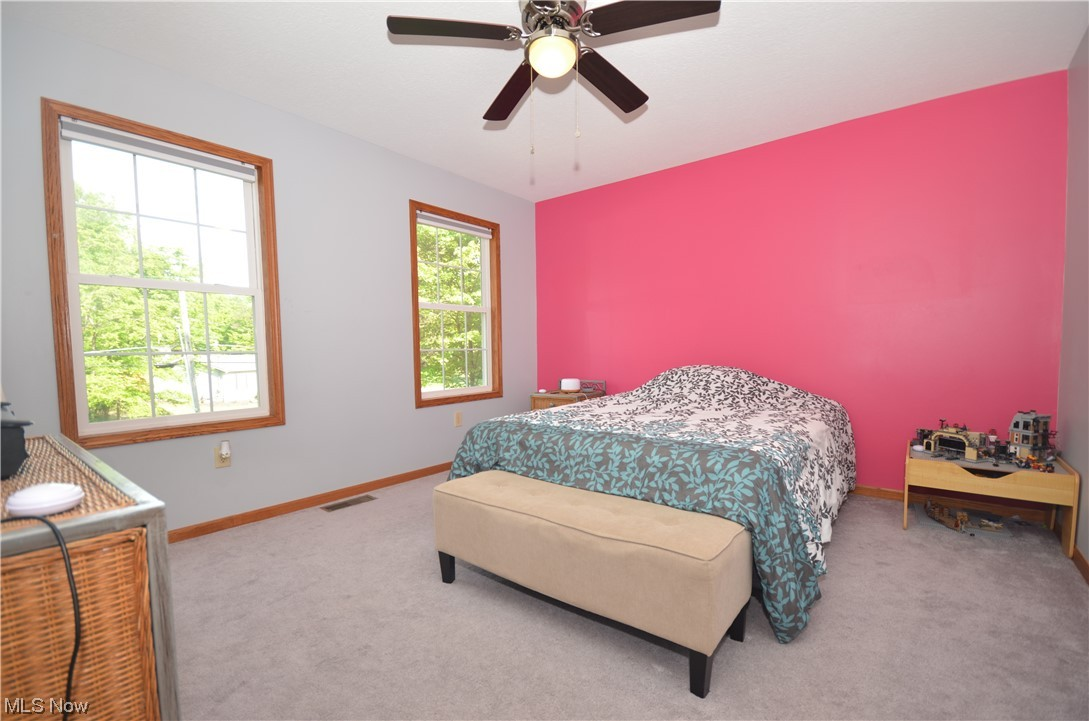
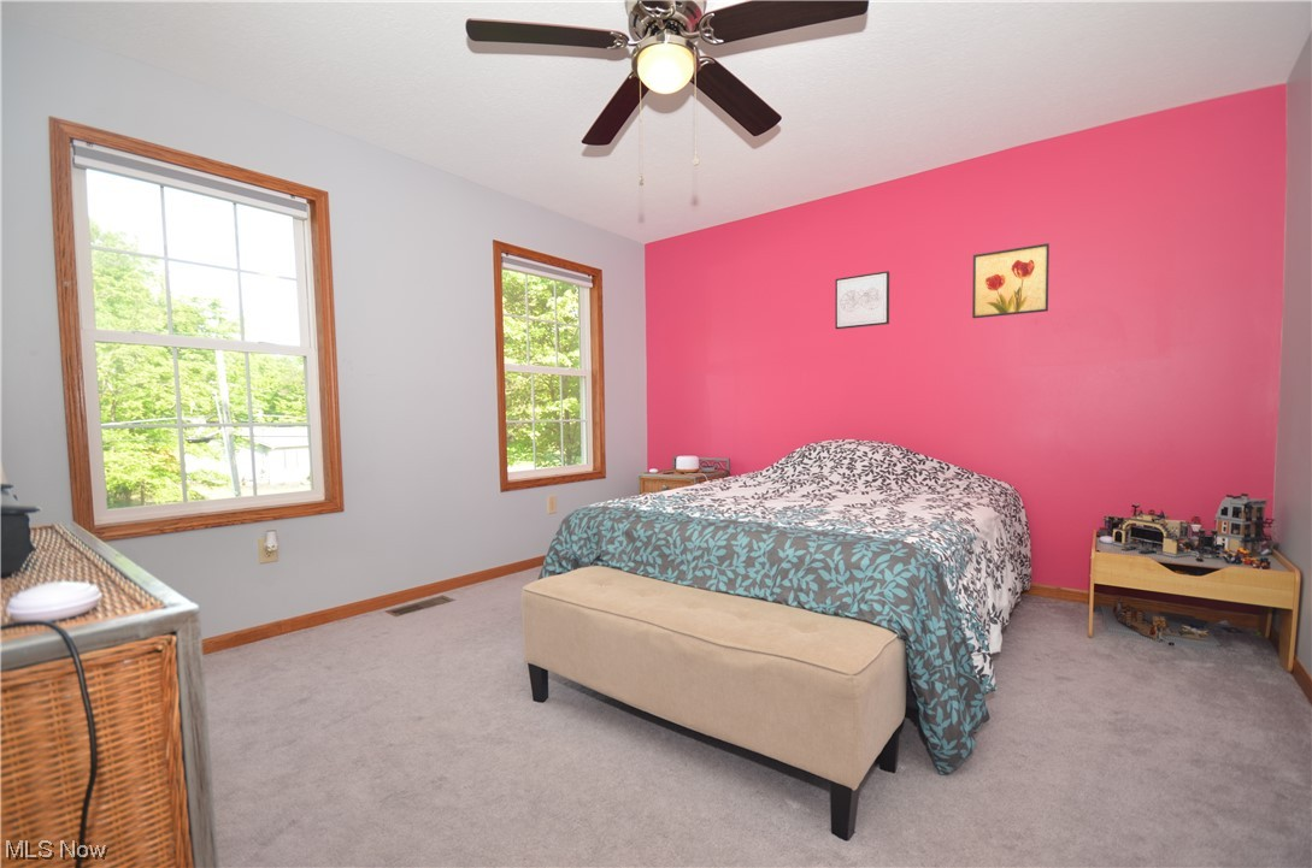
+ wall art (861, 301)
+ wall art (1010, 282)
